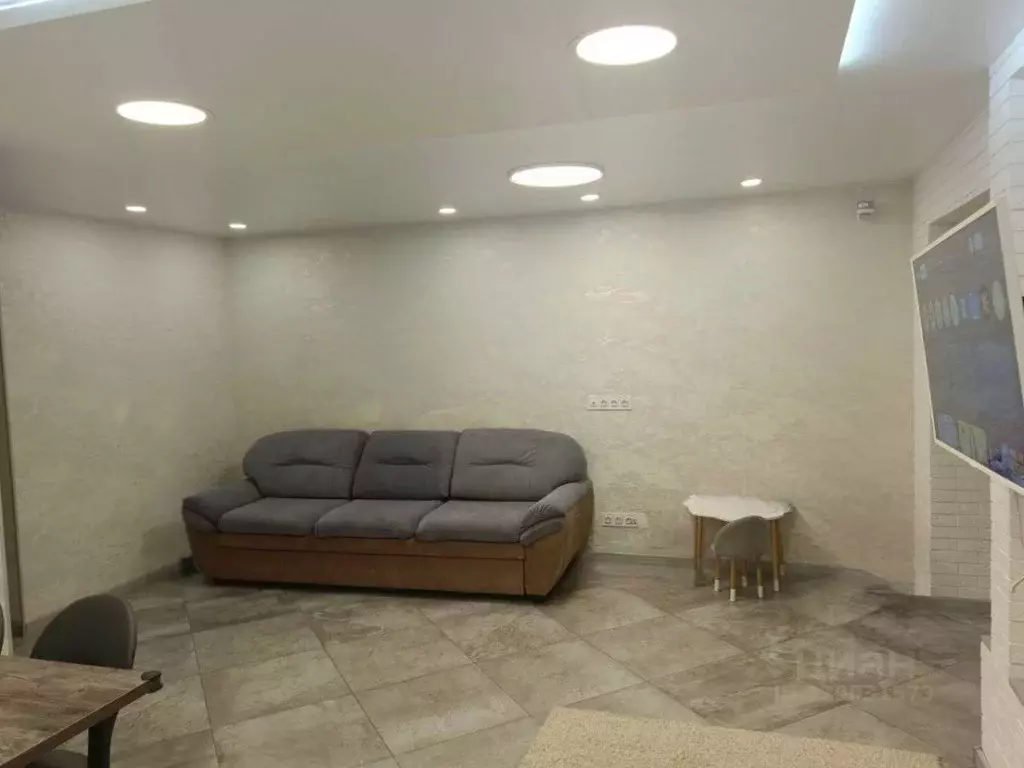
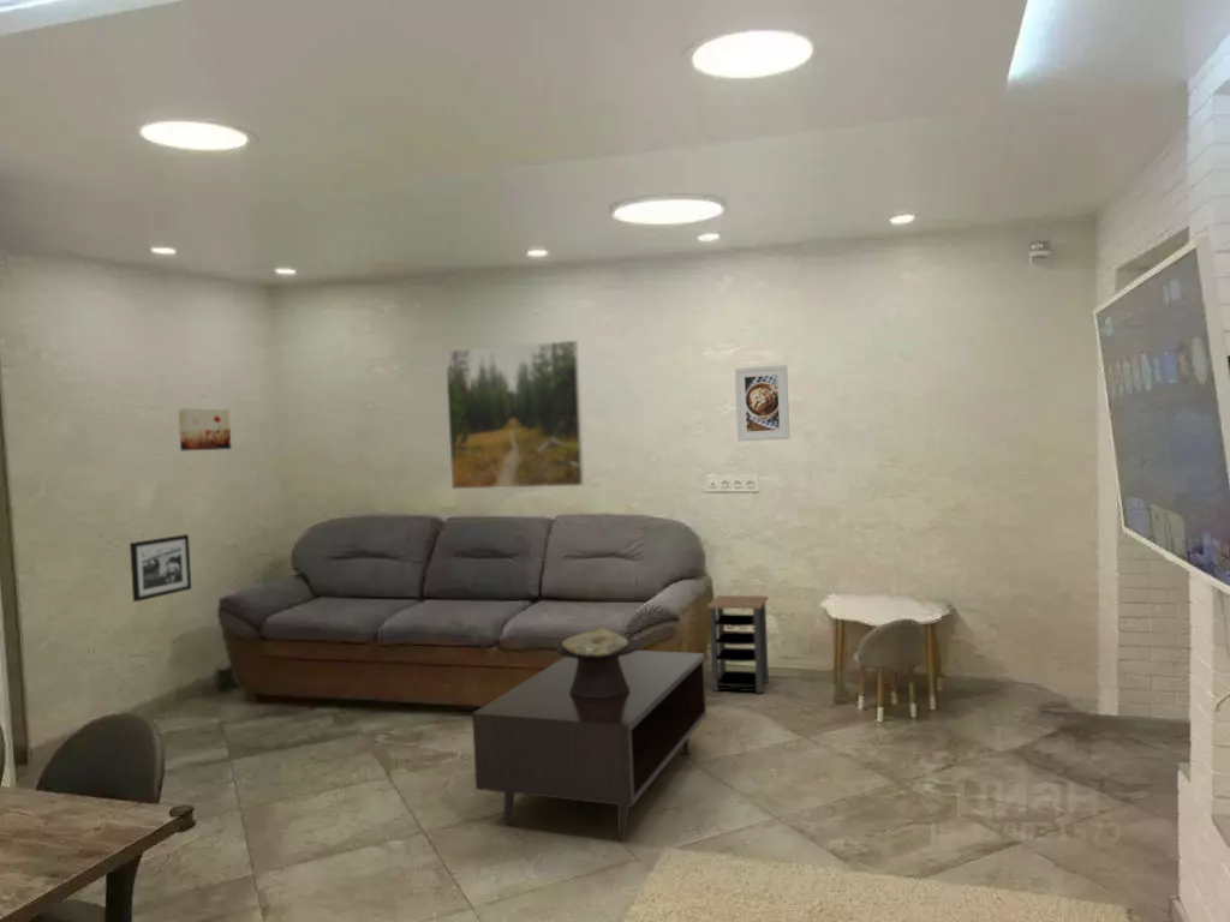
+ side table (739, 642)
+ decorative bowl (599, 663)
+ wall art (205, 429)
+ coffee table (602, 732)
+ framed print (513, 417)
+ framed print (762, 403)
+ picture frame (161, 567)
